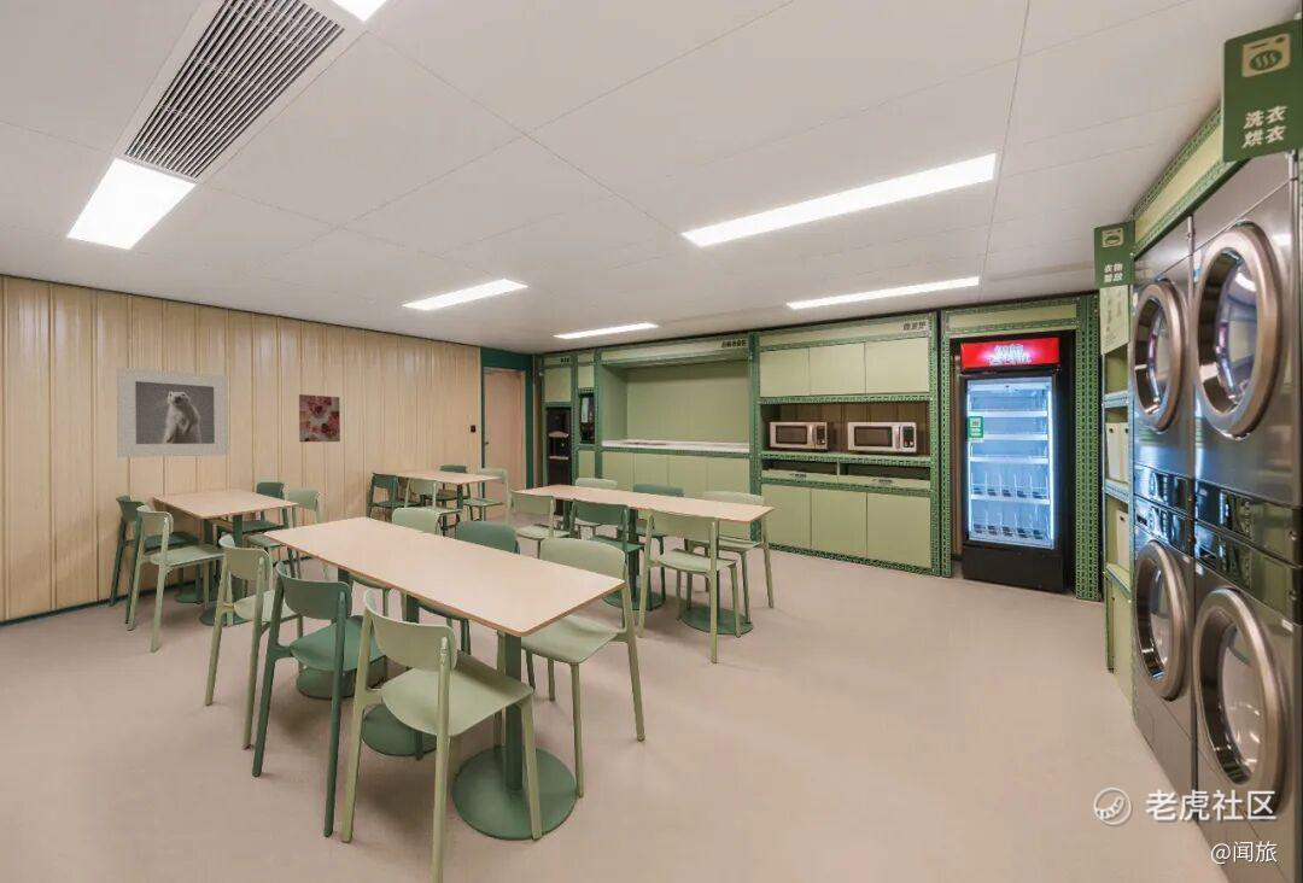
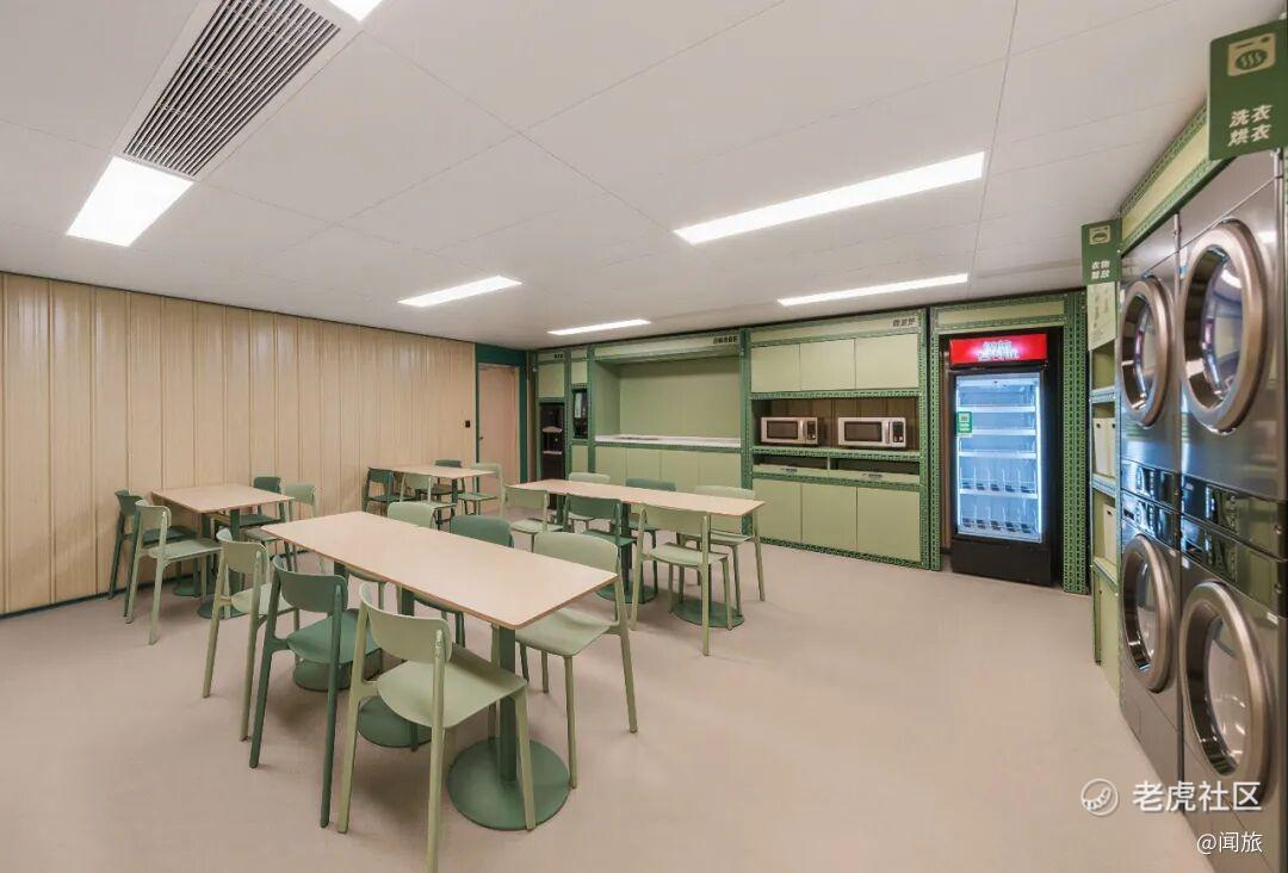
- wall art (320, 419)
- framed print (176, 414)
